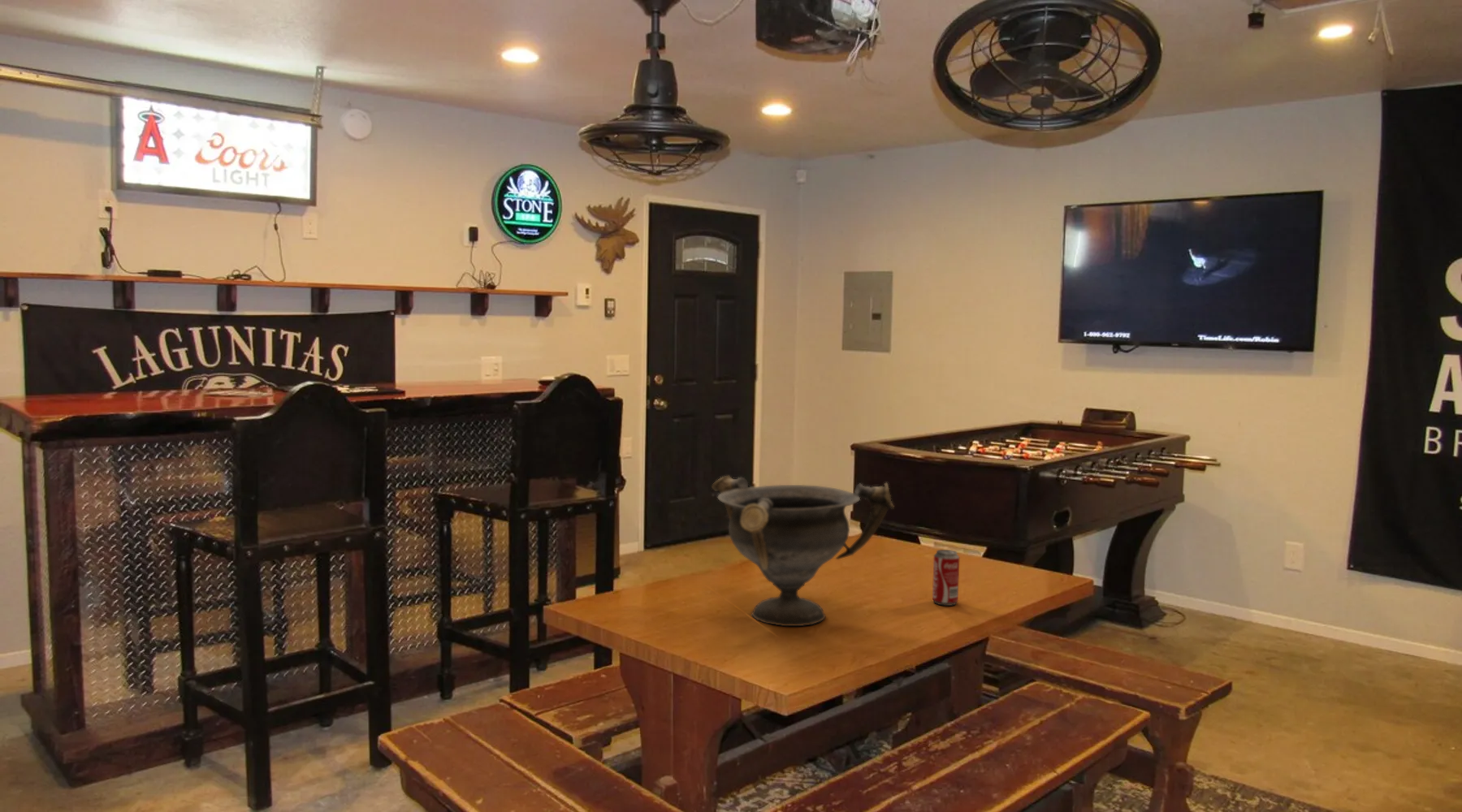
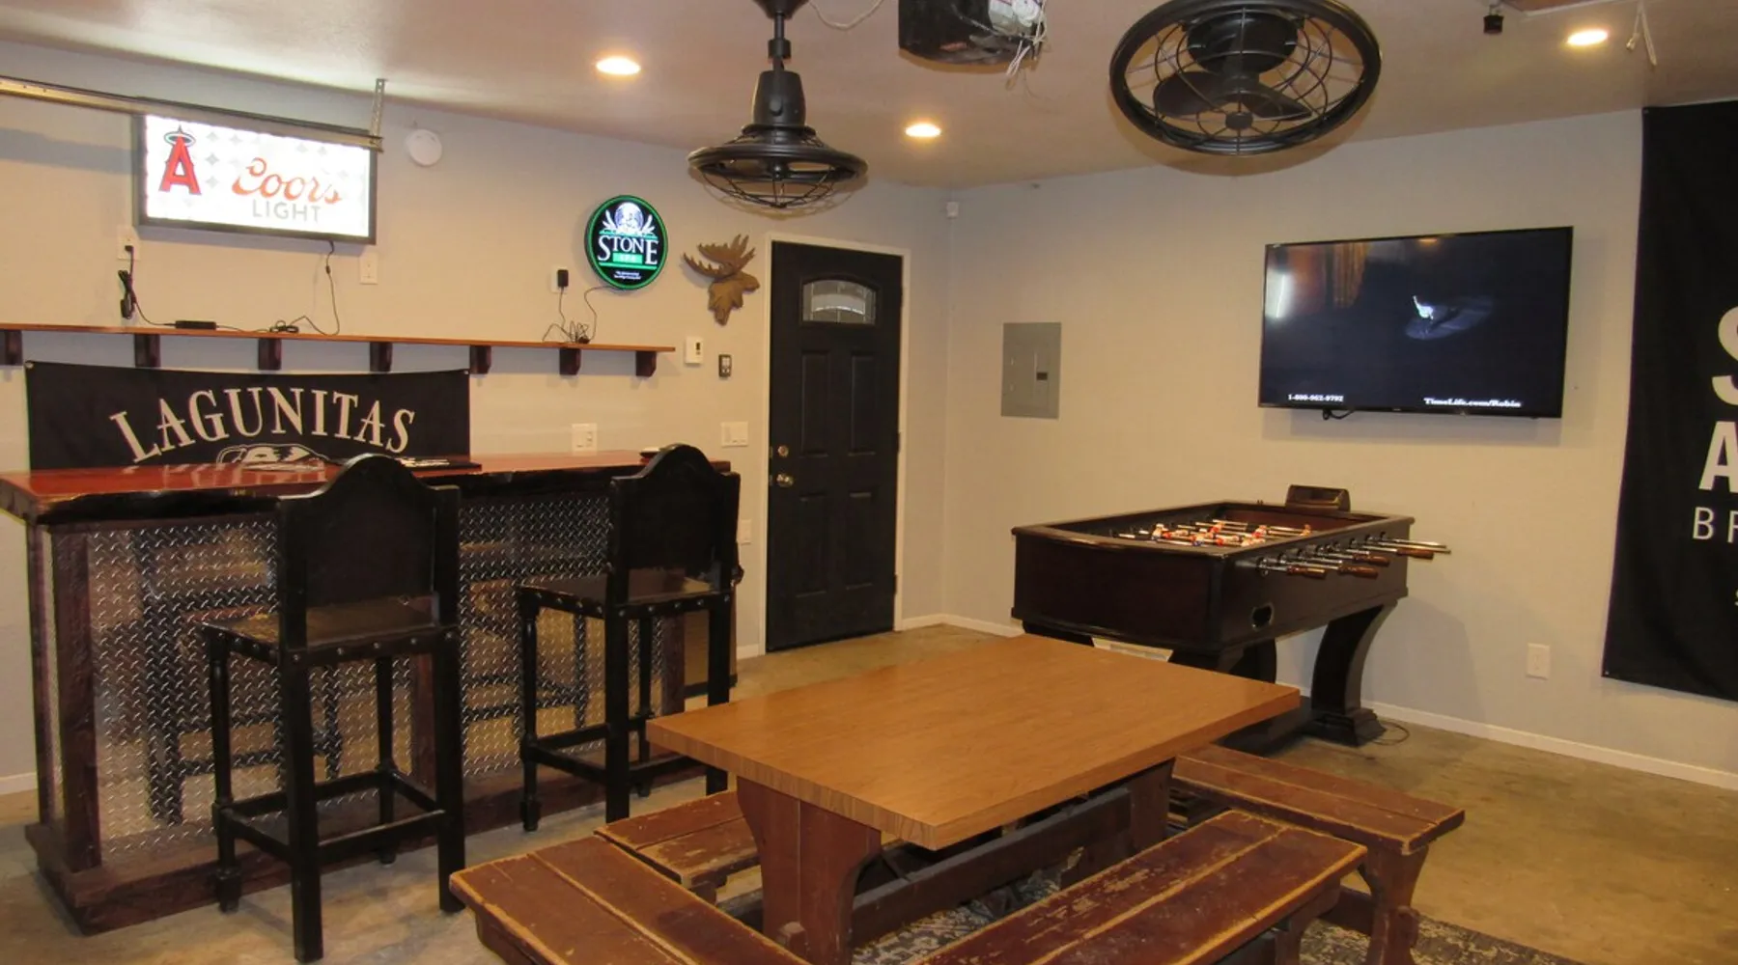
- decorative bowl (803, 551)
- beverage can (945, 577)
